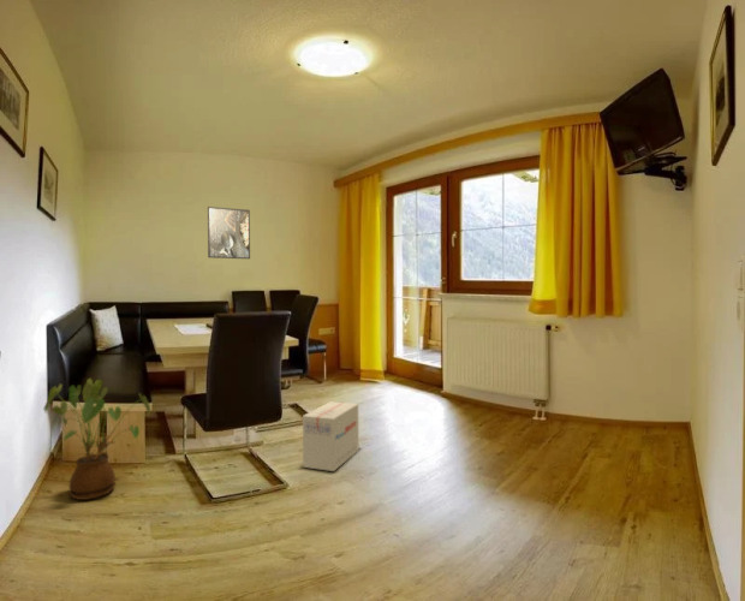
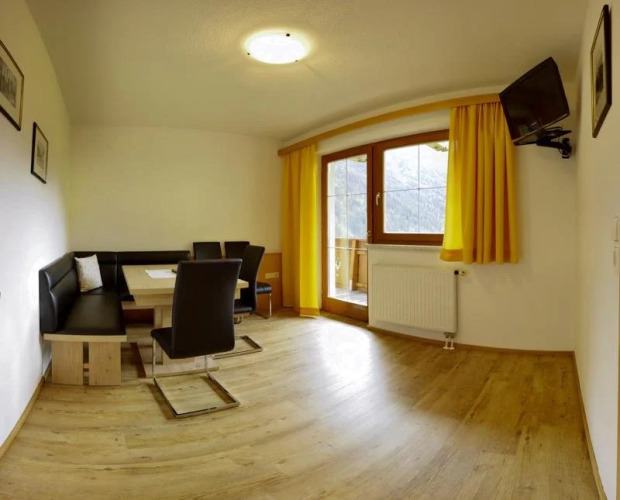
- cardboard box (332, 434)
- house plant (99, 435)
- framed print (228, 233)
